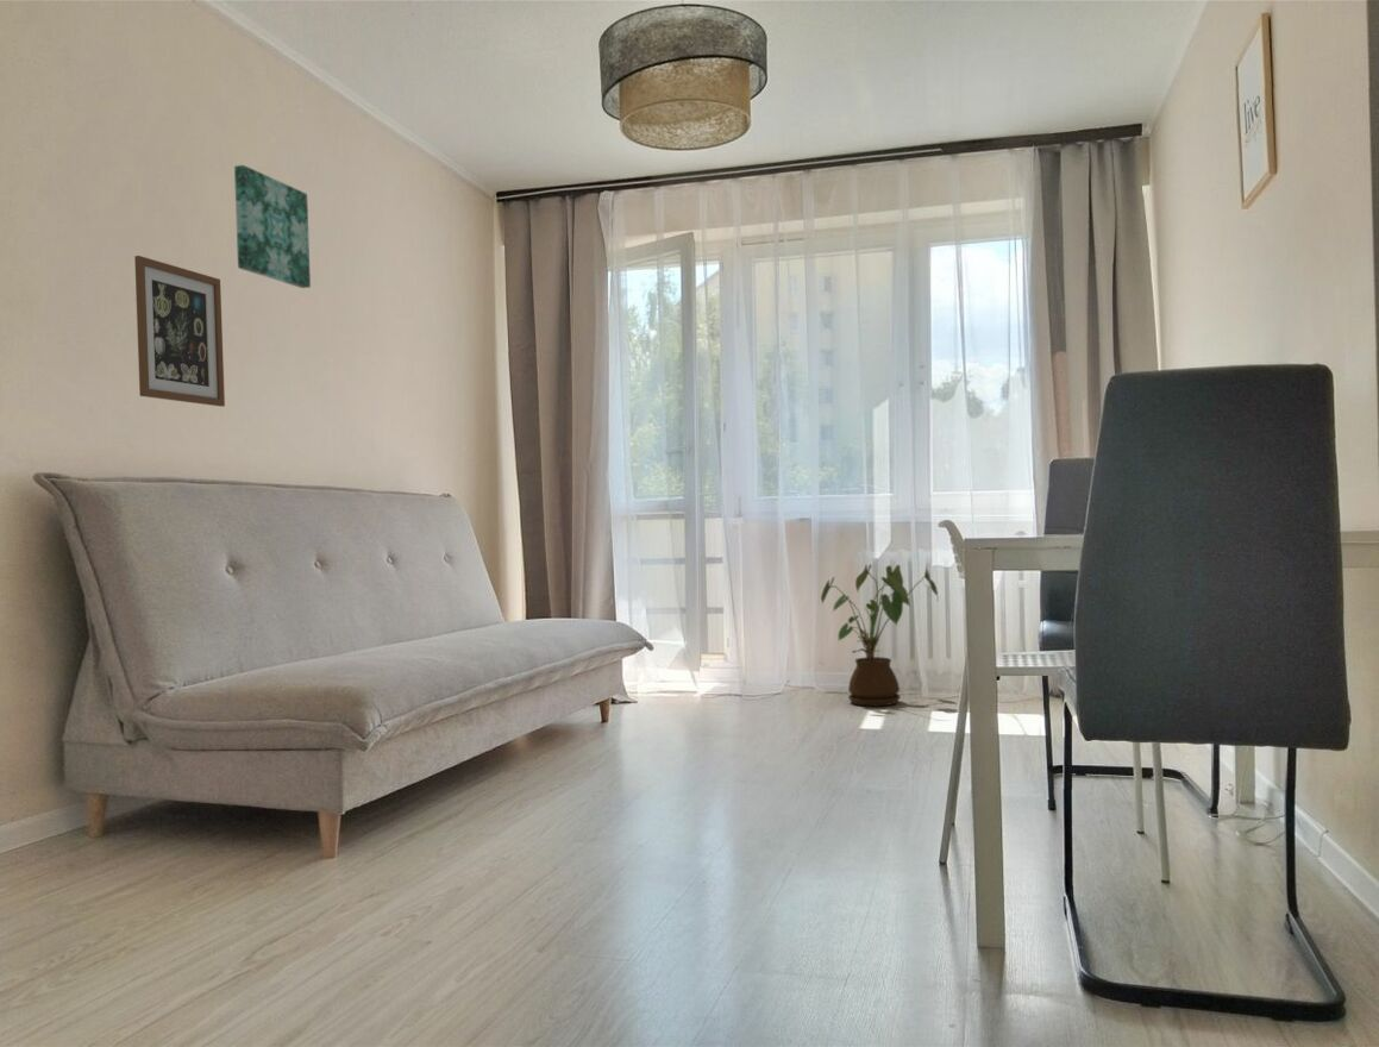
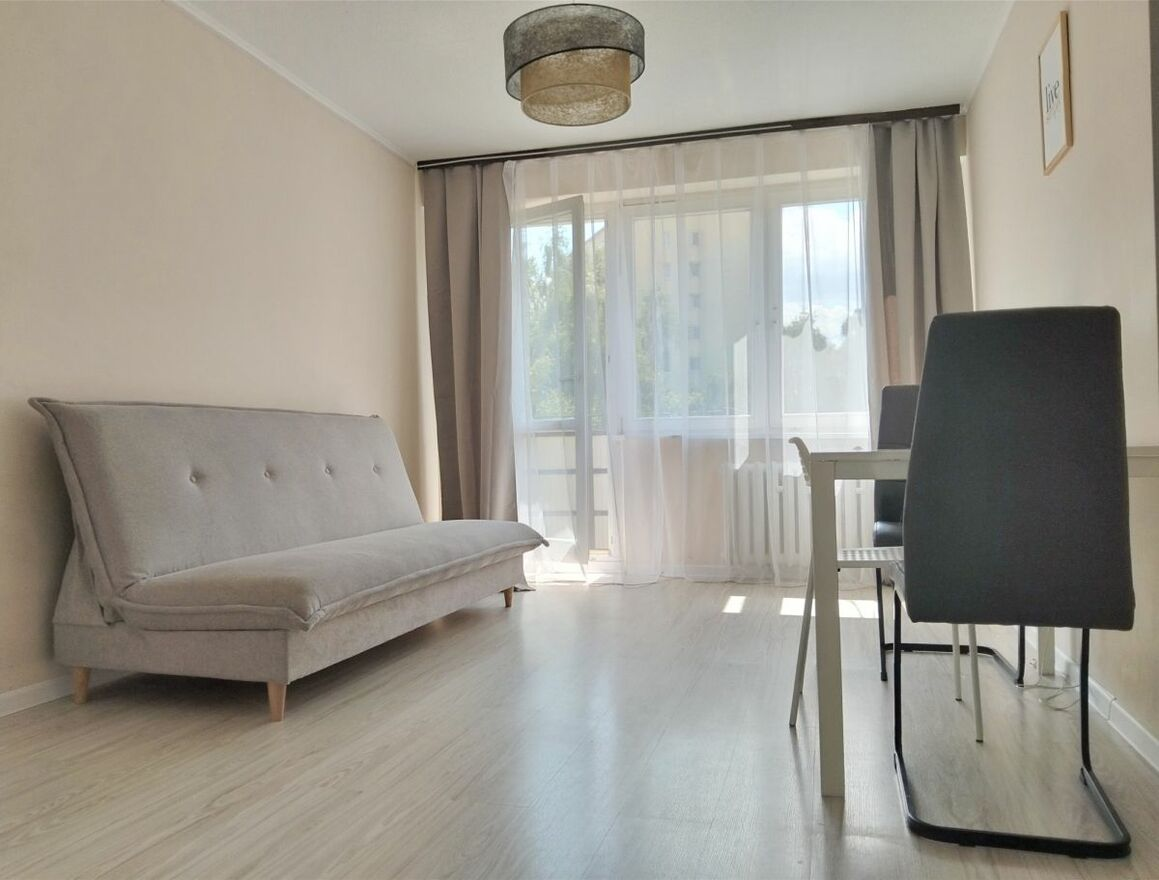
- house plant (879, 634)
- wall art (182, 334)
- wall art (274, 228)
